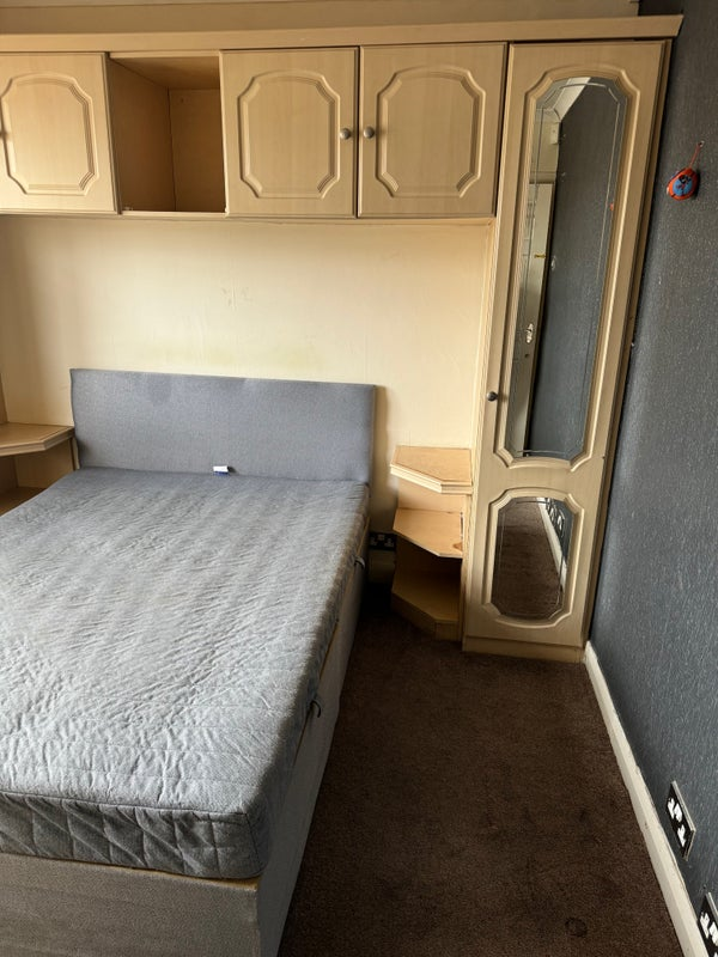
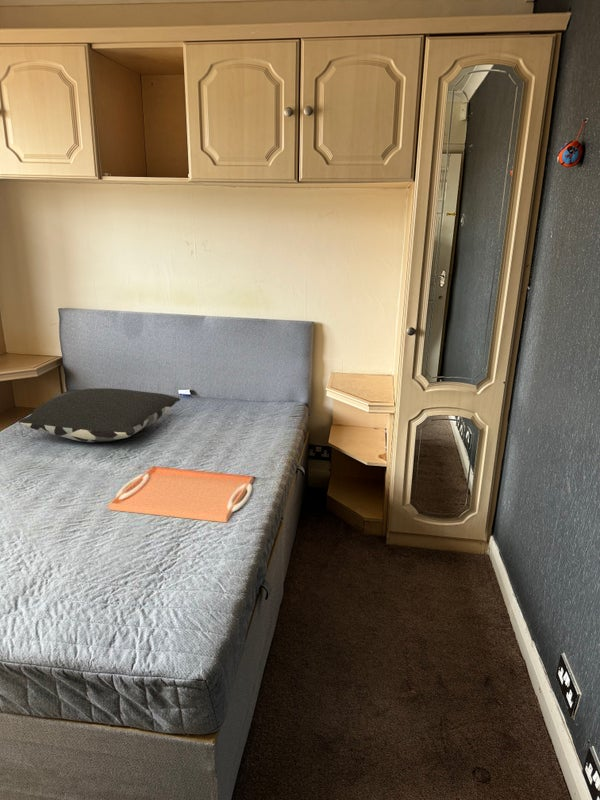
+ pillow (107, 411)
+ serving tray (186, 490)
